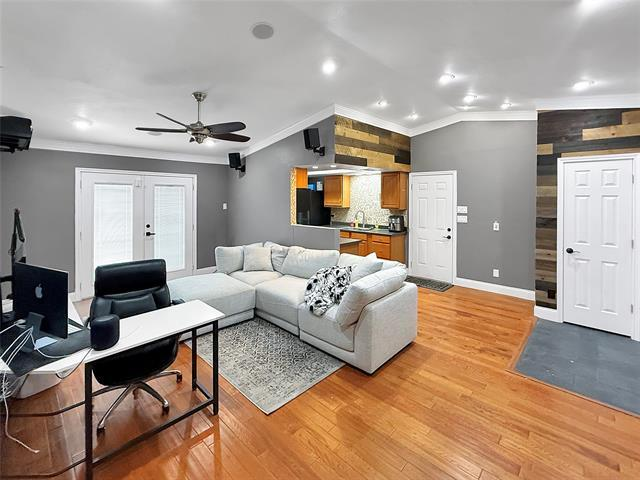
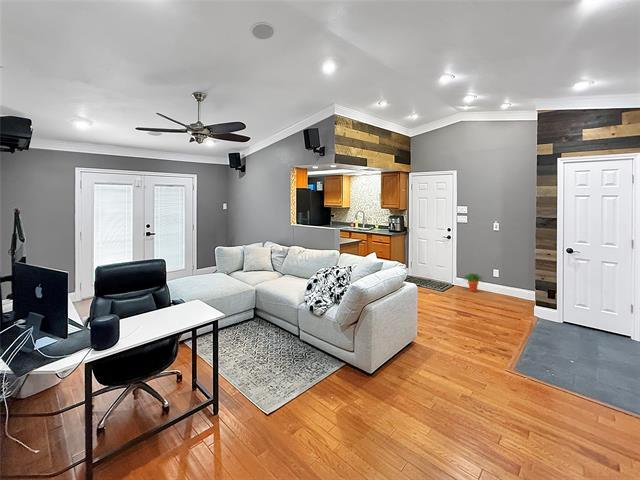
+ potted plant (473, 282)
